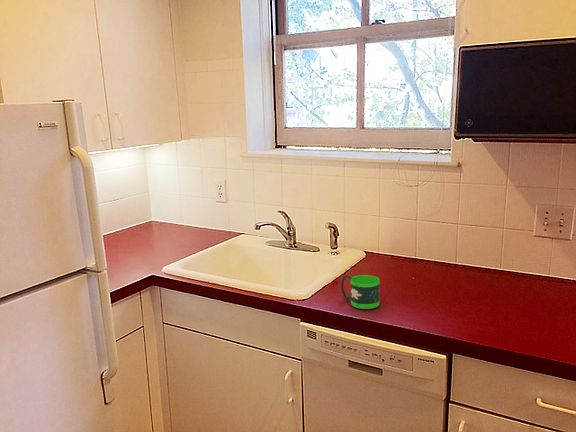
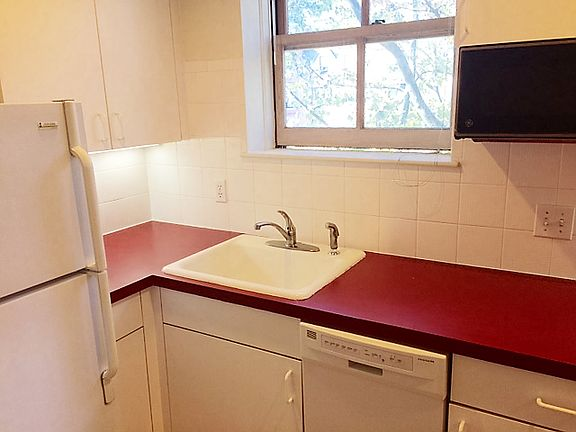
- mug (359, 290)
